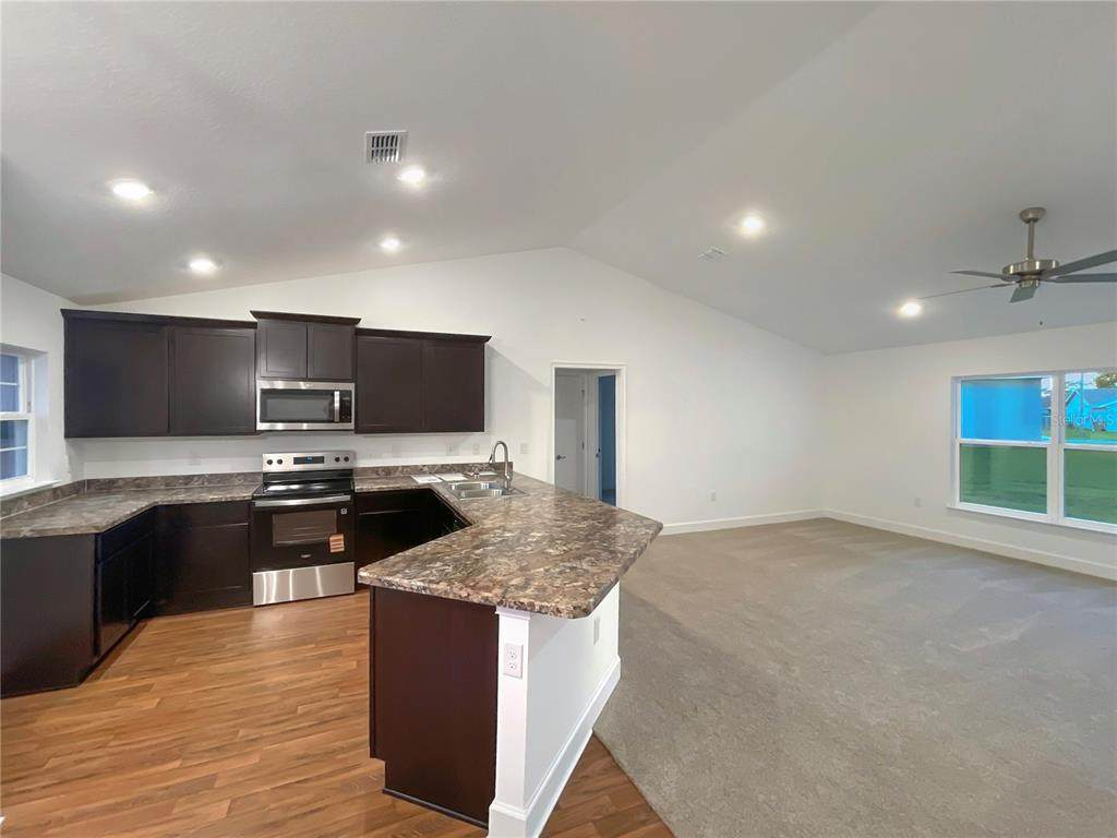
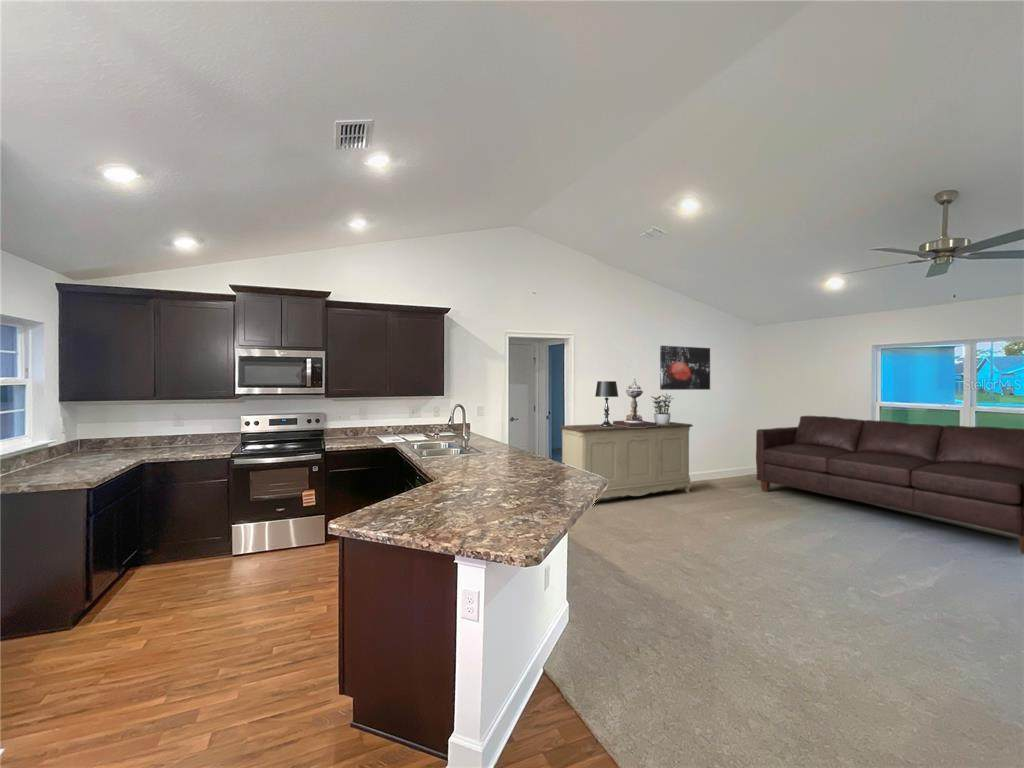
+ wall art (685, 368)
+ potted plant (662, 408)
+ sideboard (629, 460)
+ decorative urn (634, 401)
+ table lamp (606, 403)
+ sofa (886, 467)
